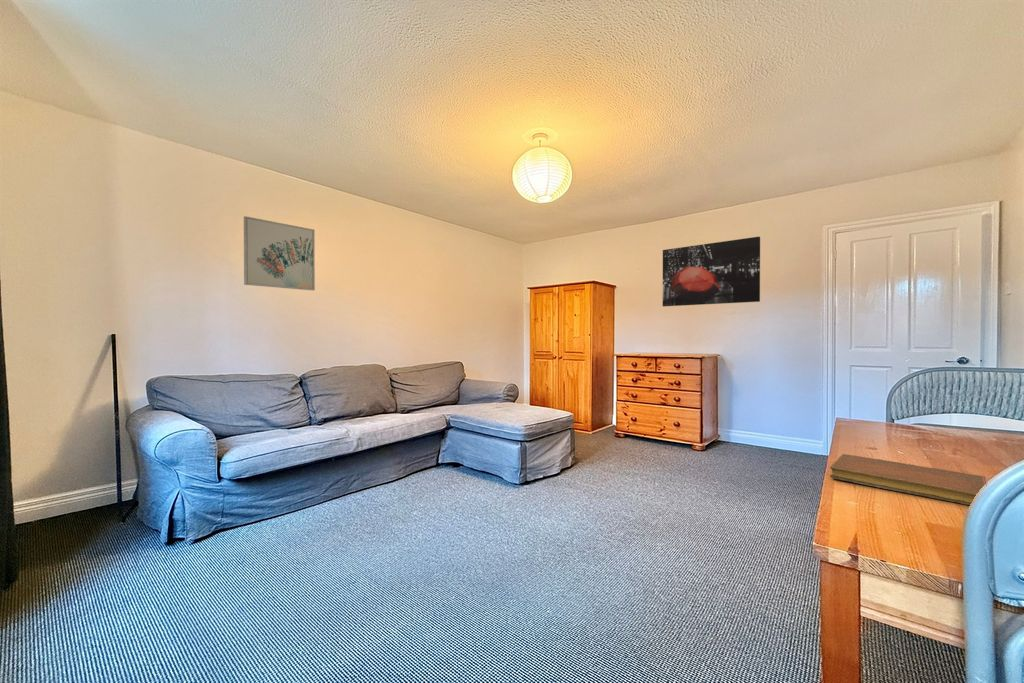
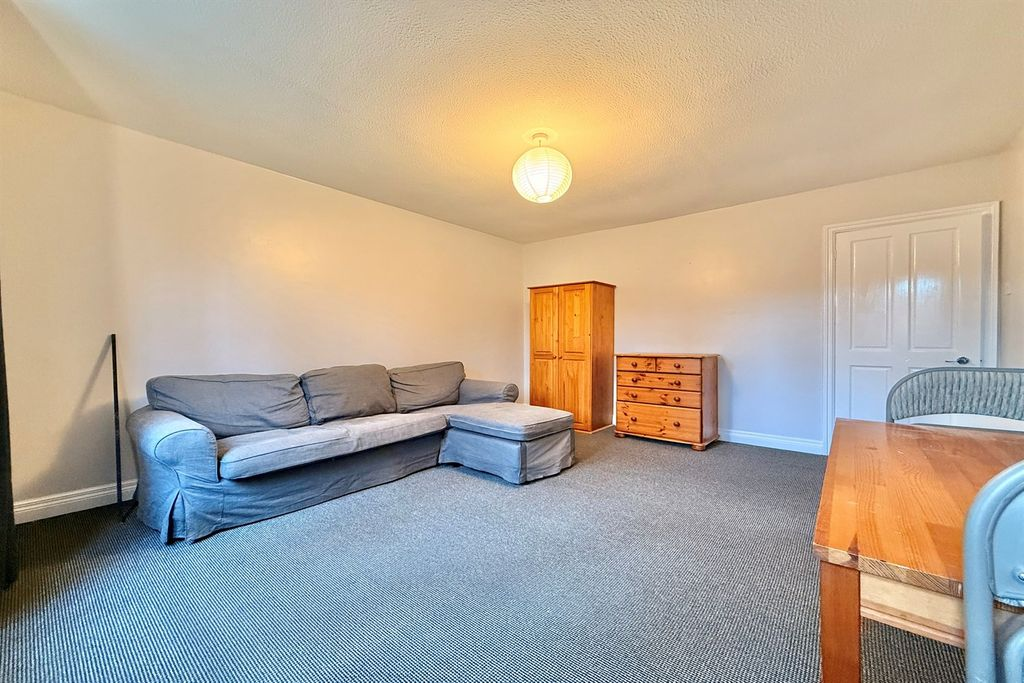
- notebook (904, 476)
- wall art (708, 274)
- wall art (281, 255)
